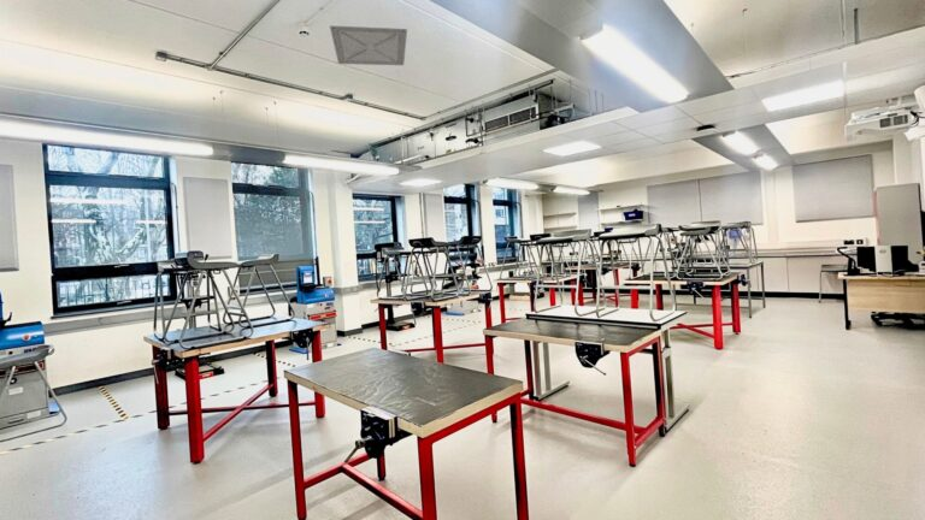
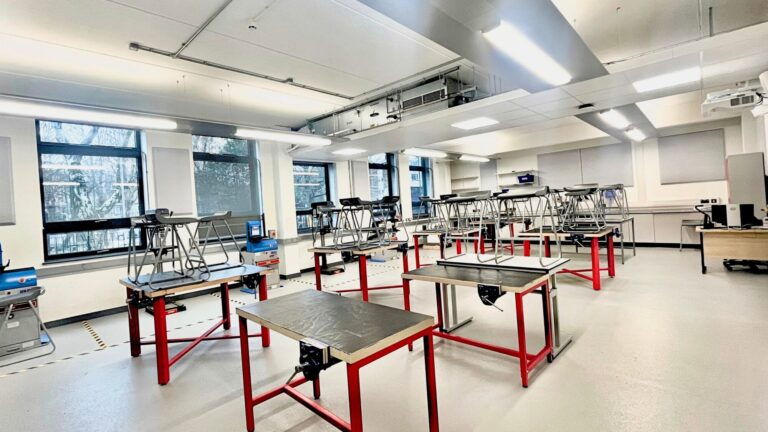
- ceiling vent (370, 47)
